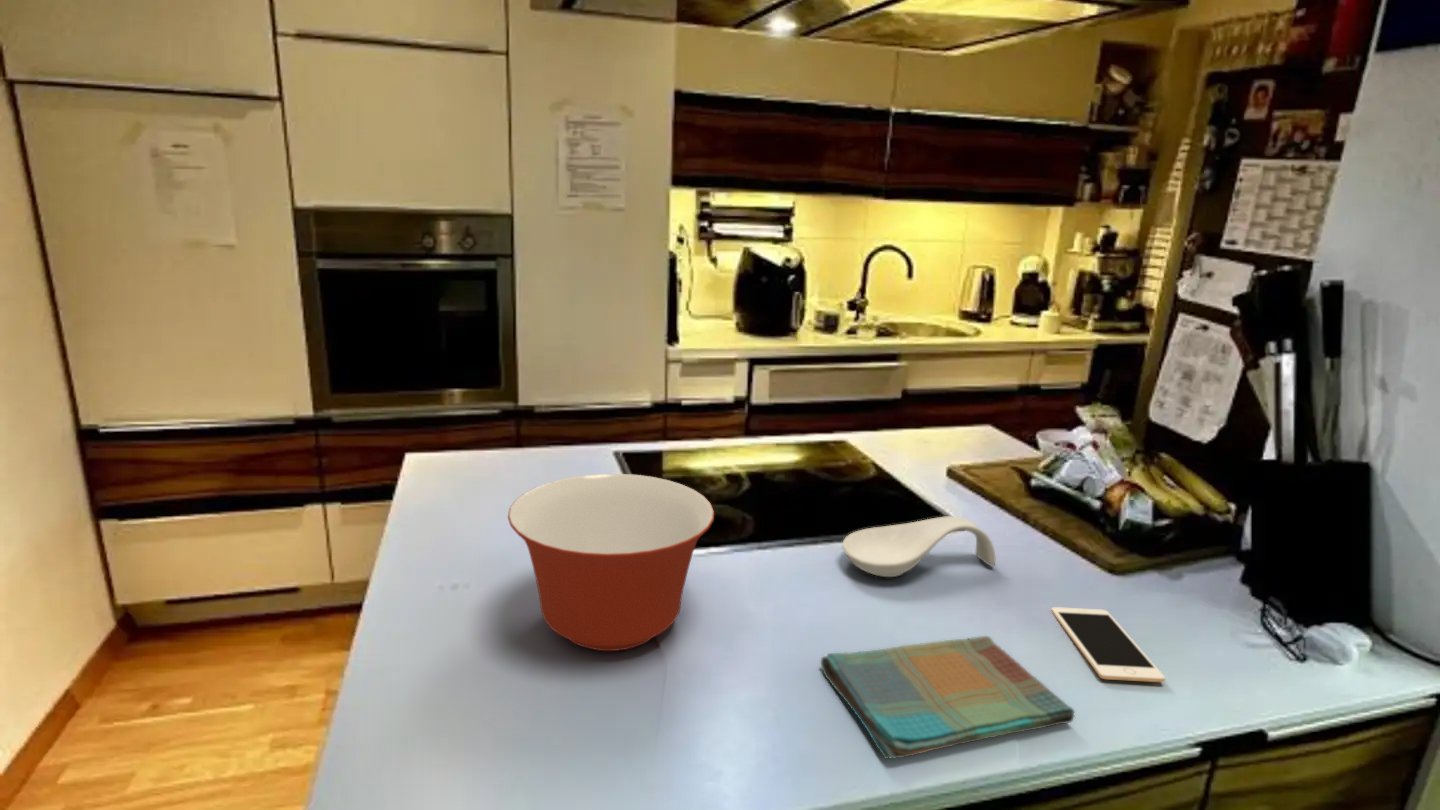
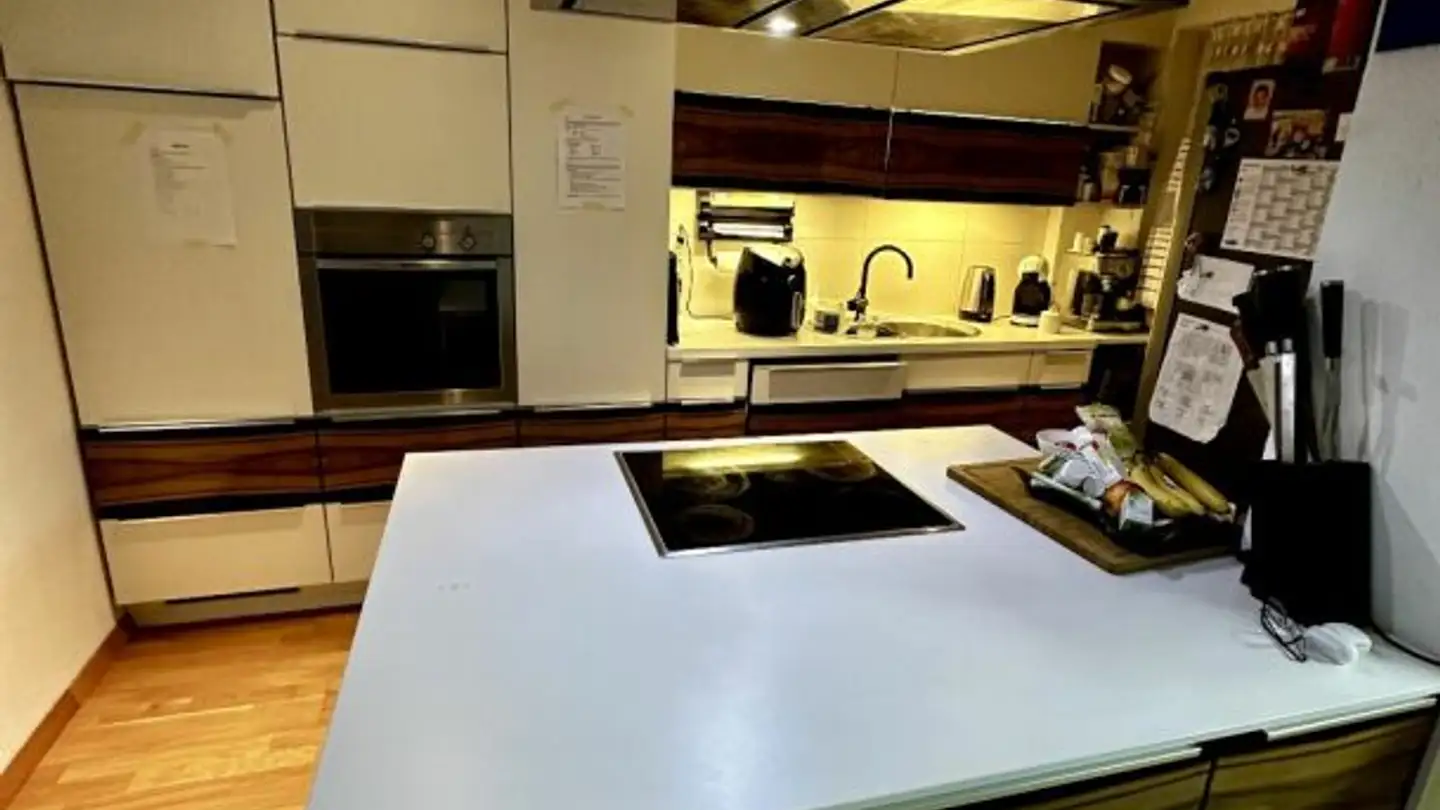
- cell phone (1103, 641)
- mixing bowl (612, 567)
- dish towel (941, 686)
- spoon rest (919, 543)
